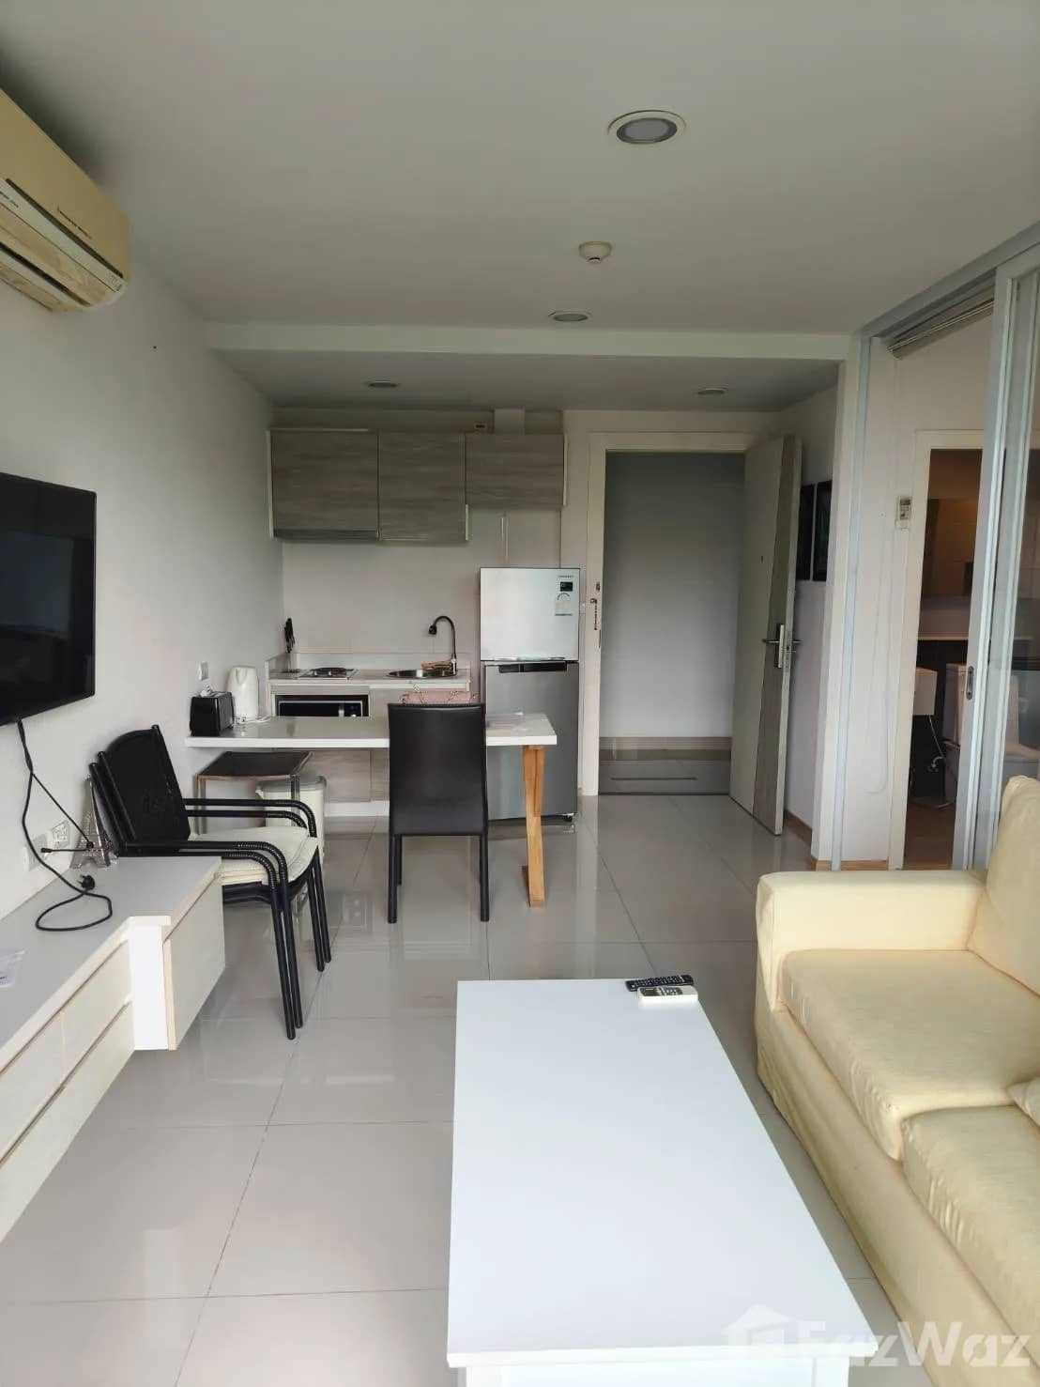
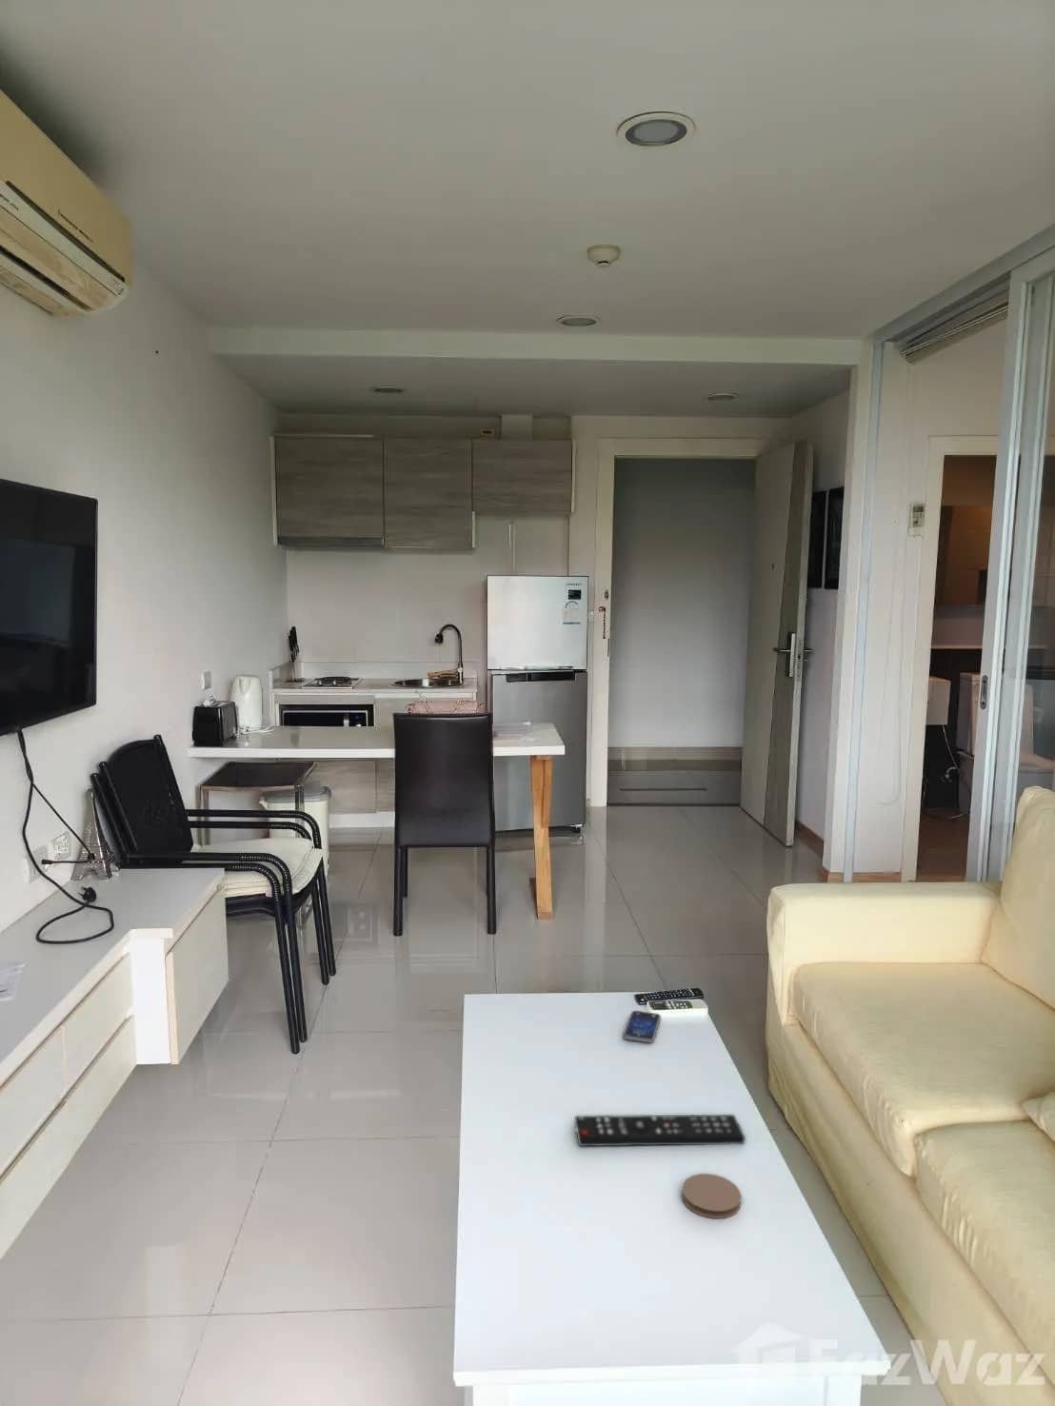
+ remote control (657, 1128)
+ coaster (710, 1194)
+ smartphone (642, 1025)
